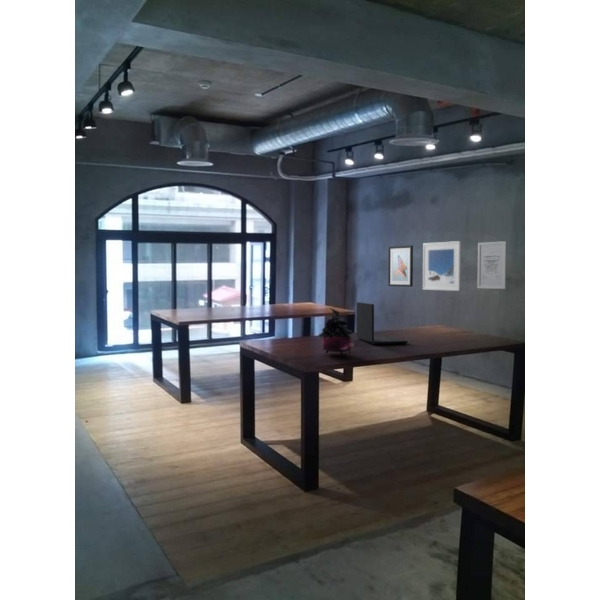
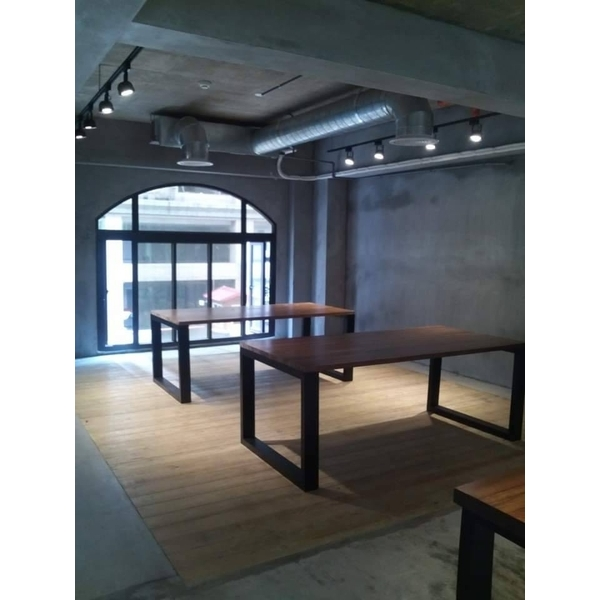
- laptop (373, 322)
- potted plant (338, 331)
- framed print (441, 266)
- wall art (491, 265)
- wall art (400, 266)
